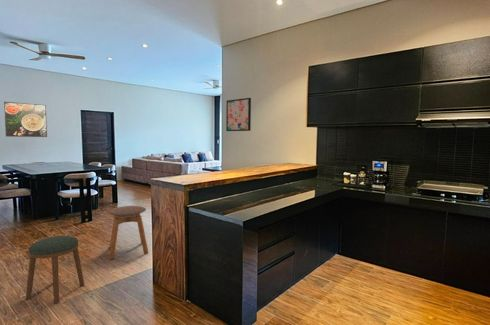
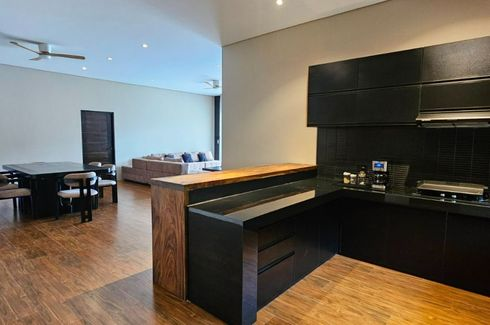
- stool (55, 265)
- stool (125, 222)
- wall art (238, 115)
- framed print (26, 120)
